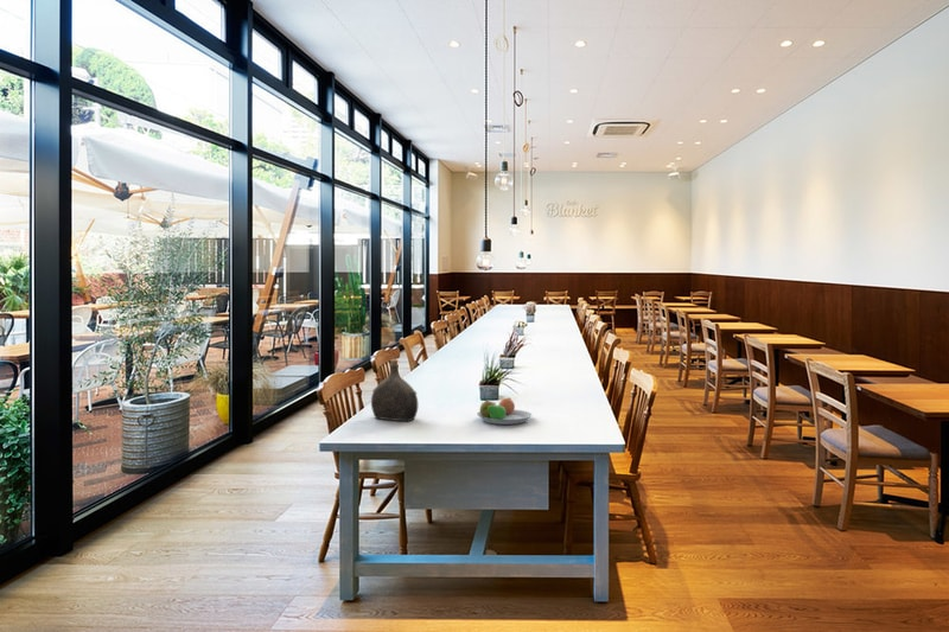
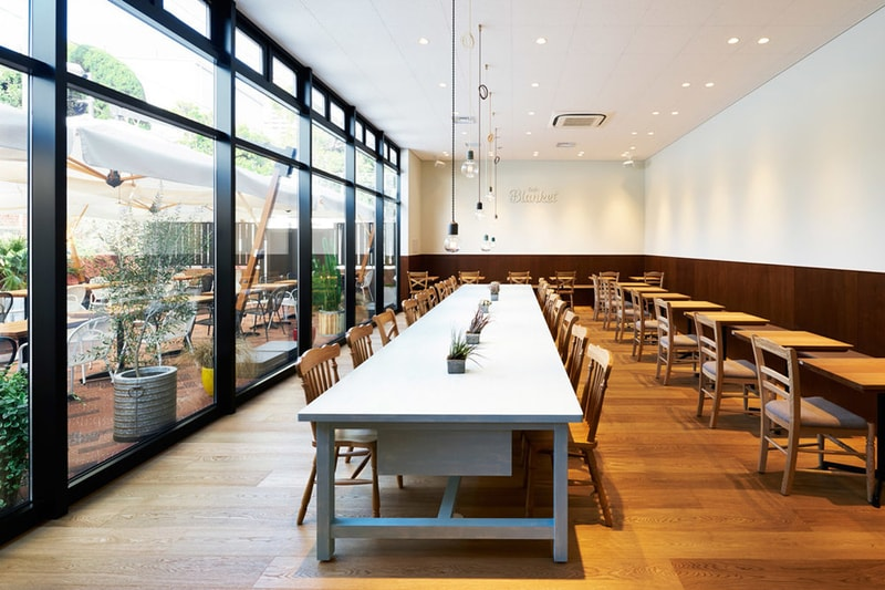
- fruit bowl (502, 408)
- water jug (394, 388)
